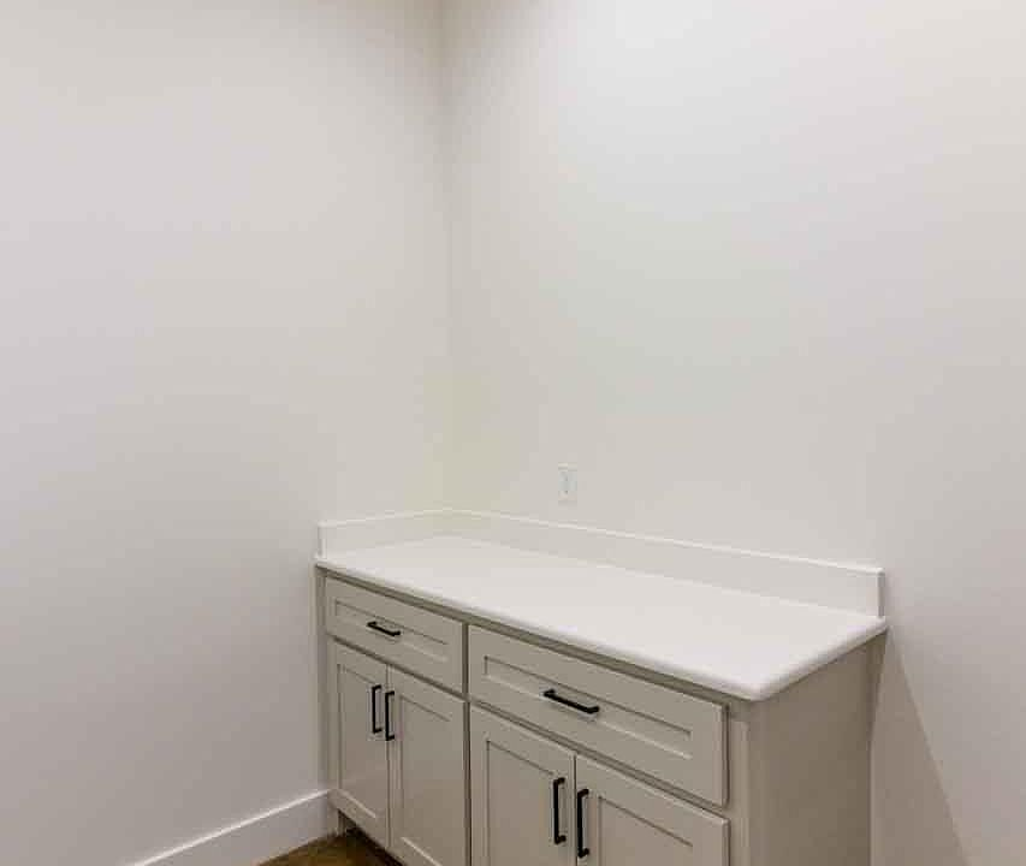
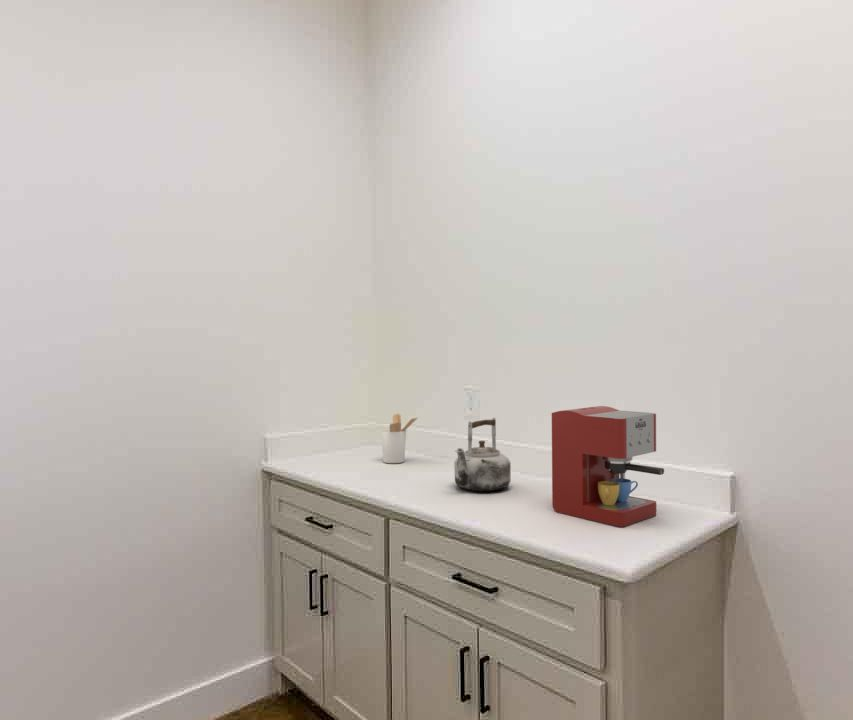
+ coffee maker (603, 461)
+ kettle (478, 454)
+ utensil holder (400, 438)
